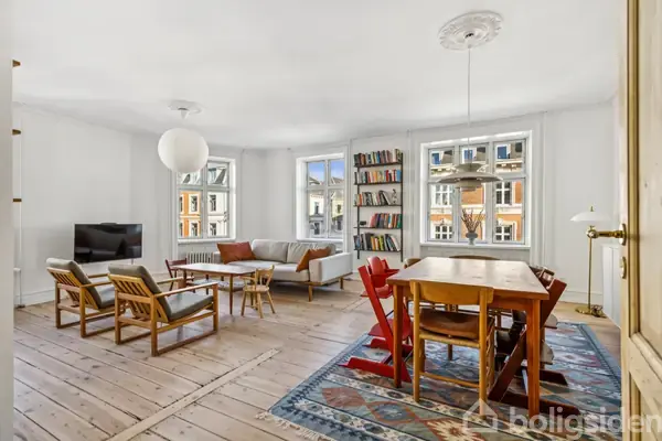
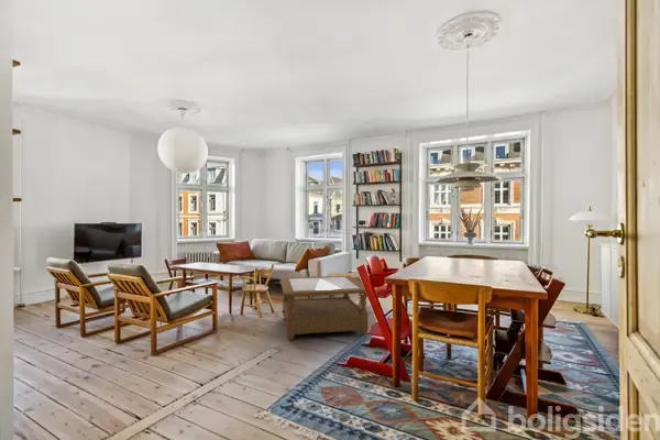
+ side table (359, 294)
+ coffee table (321, 304)
